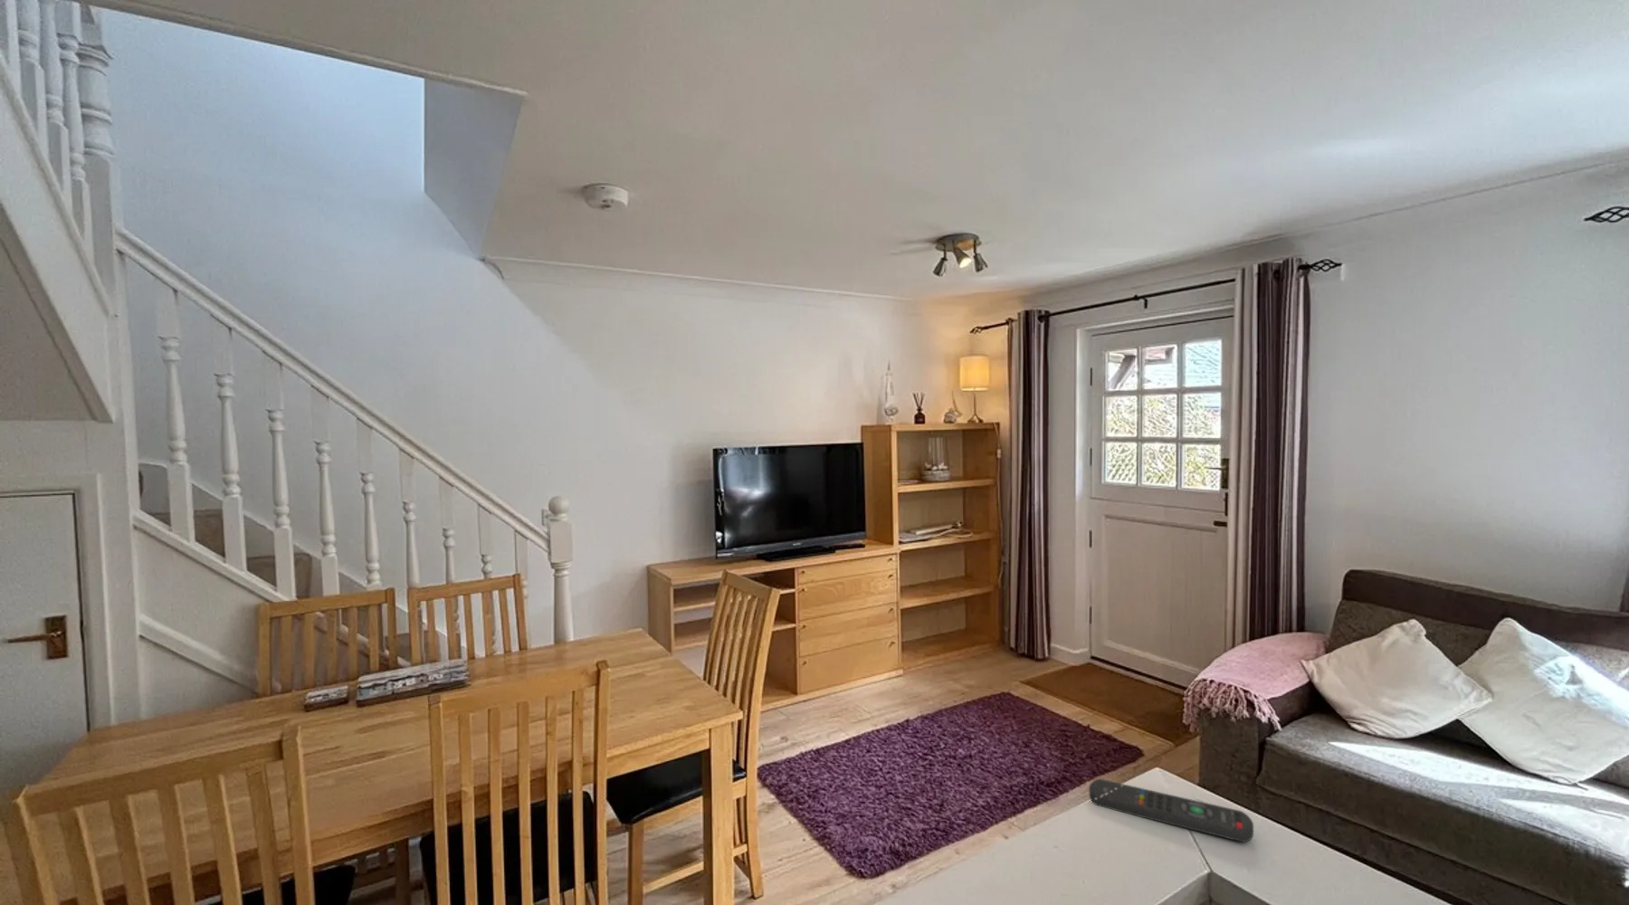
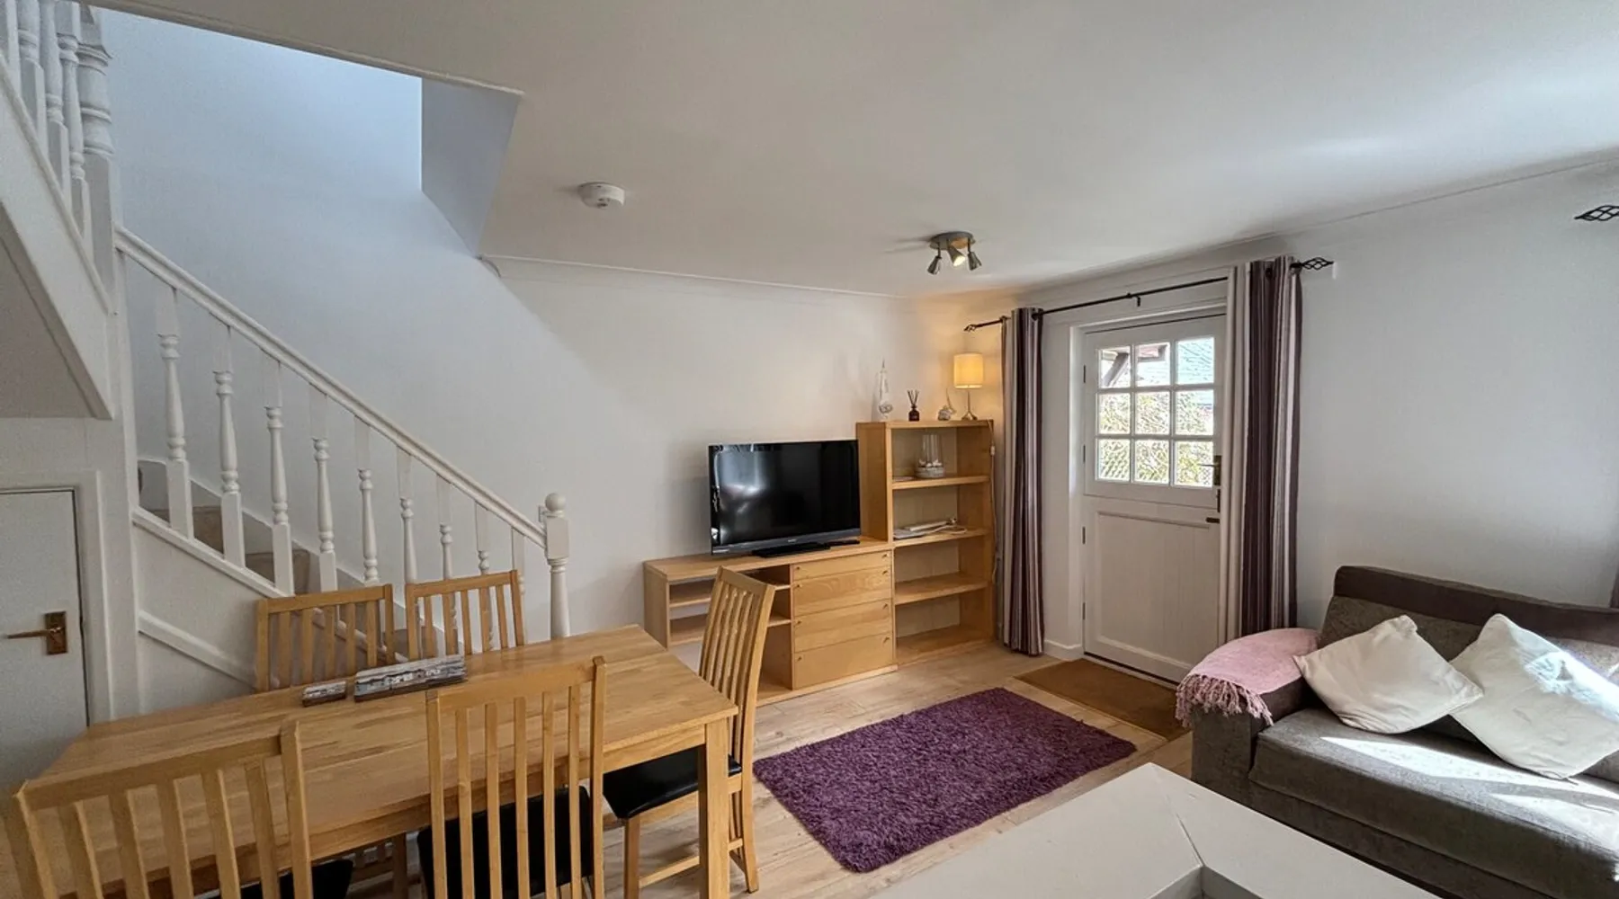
- remote control (1167, 807)
